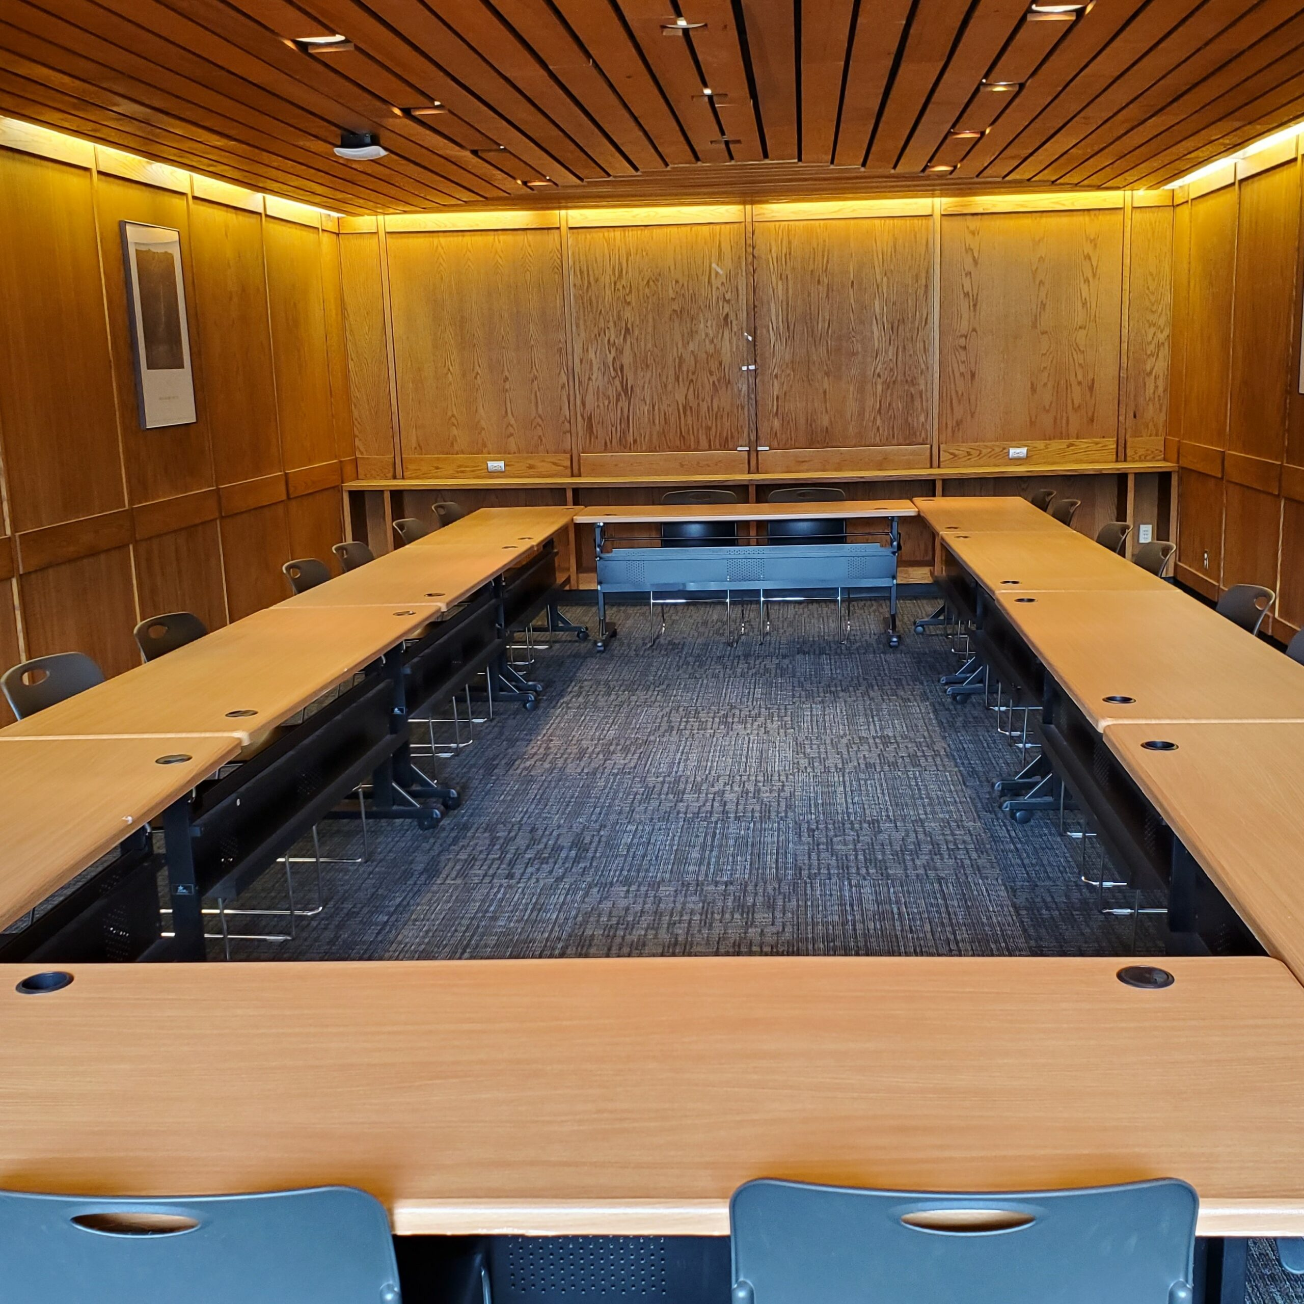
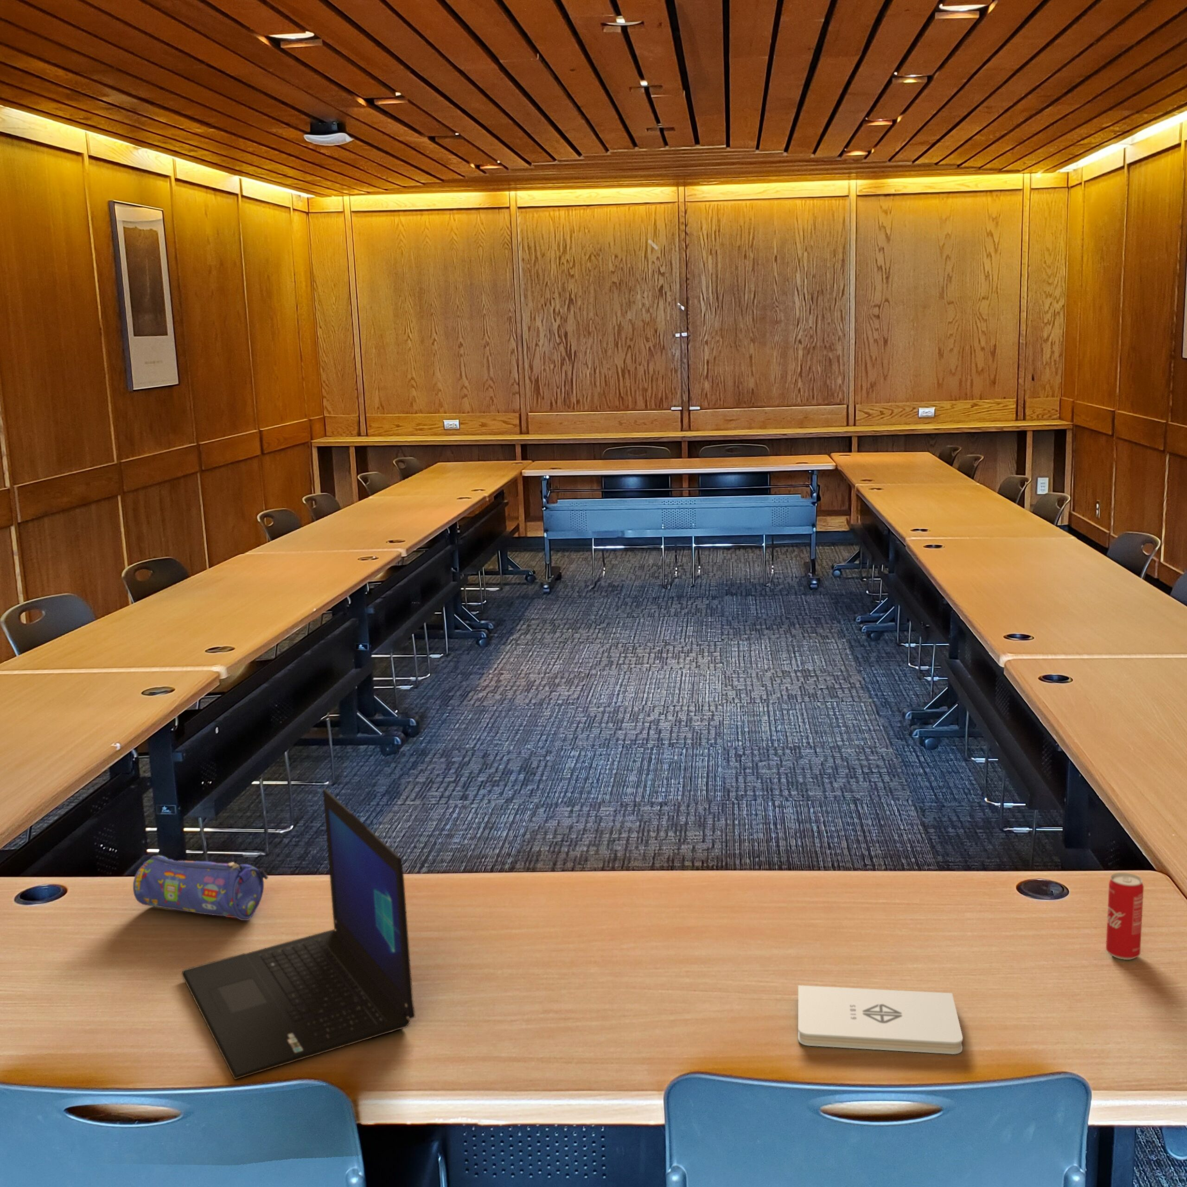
+ pencil case (199, 885)
+ notepad (877, 1019)
+ laptop (292, 940)
+ beverage can (1124, 916)
